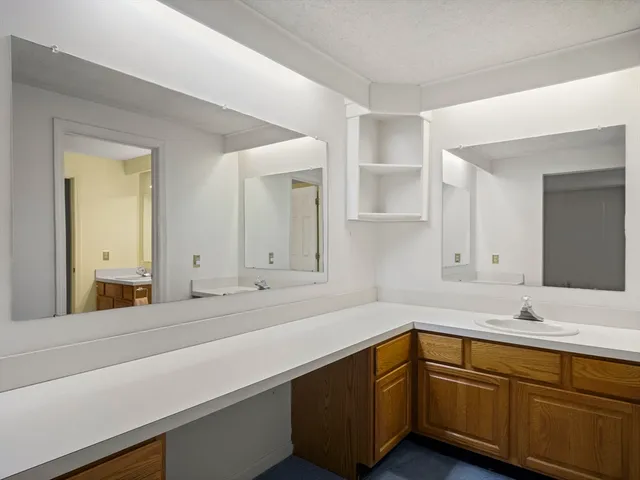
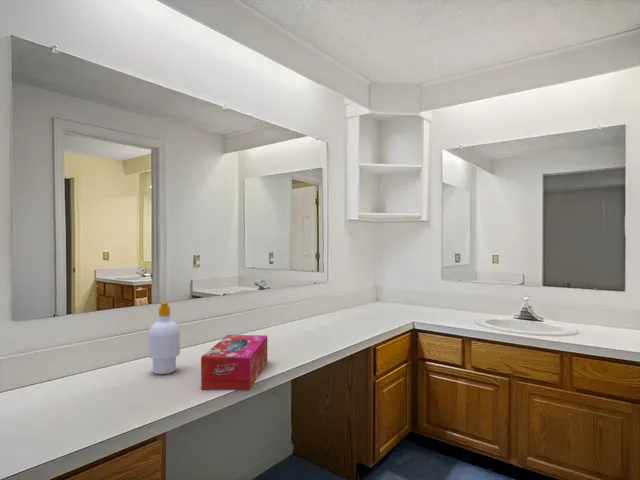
+ soap bottle (164, 336)
+ tissue box (237, 359)
